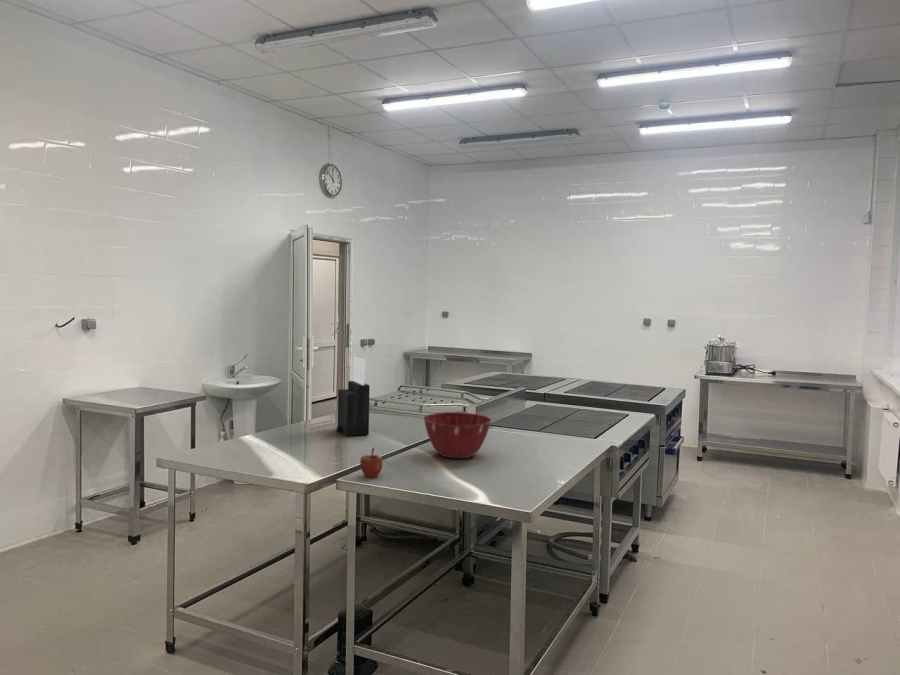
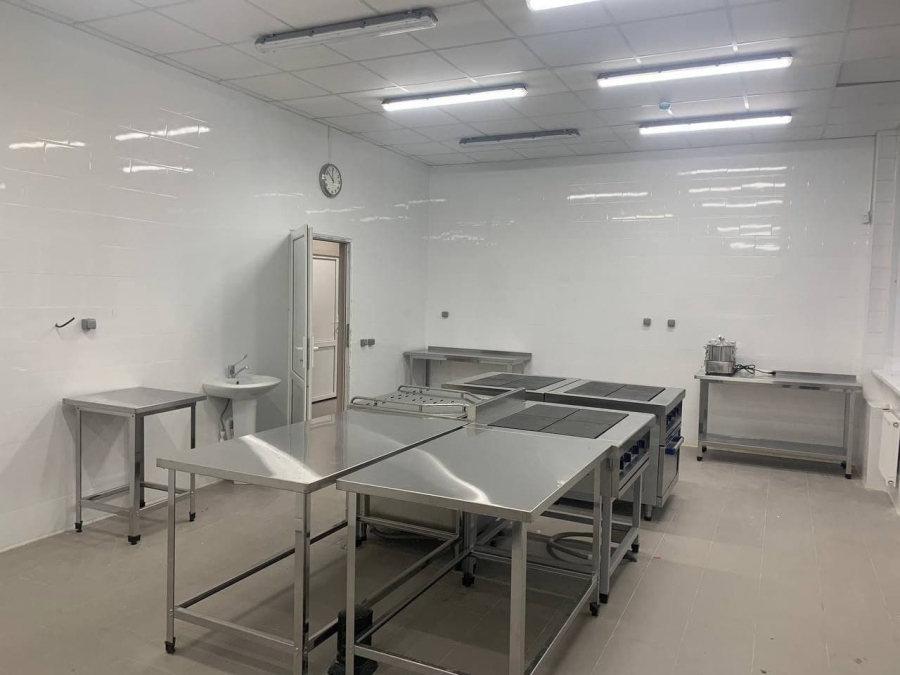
- knife block (351, 395)
- apple (371, 461)
- mixing bowl (456, 436)
